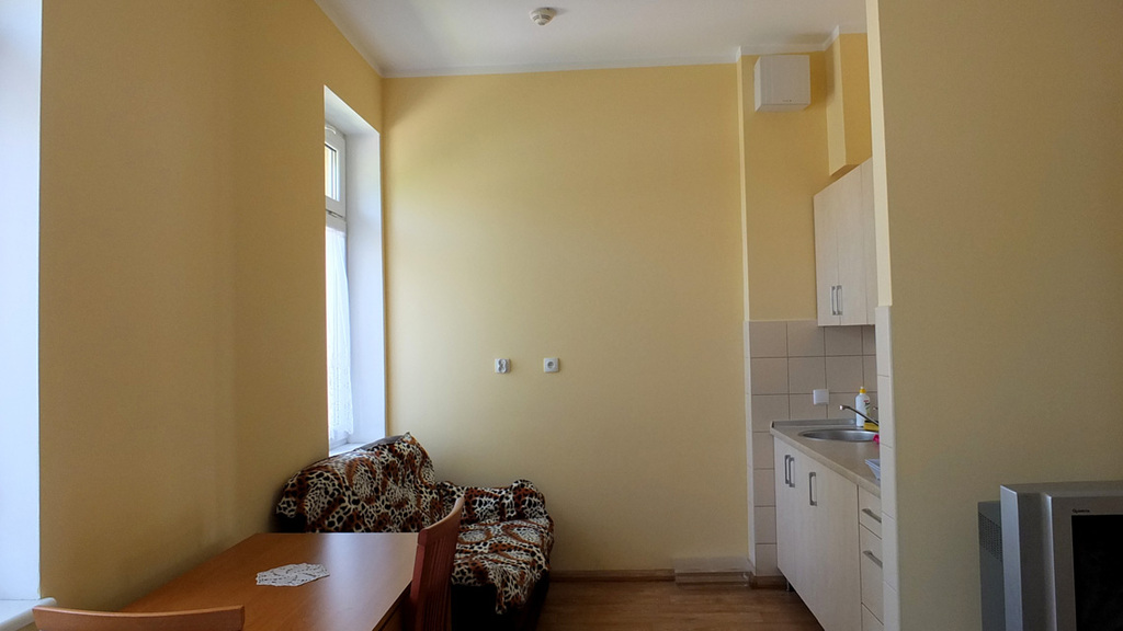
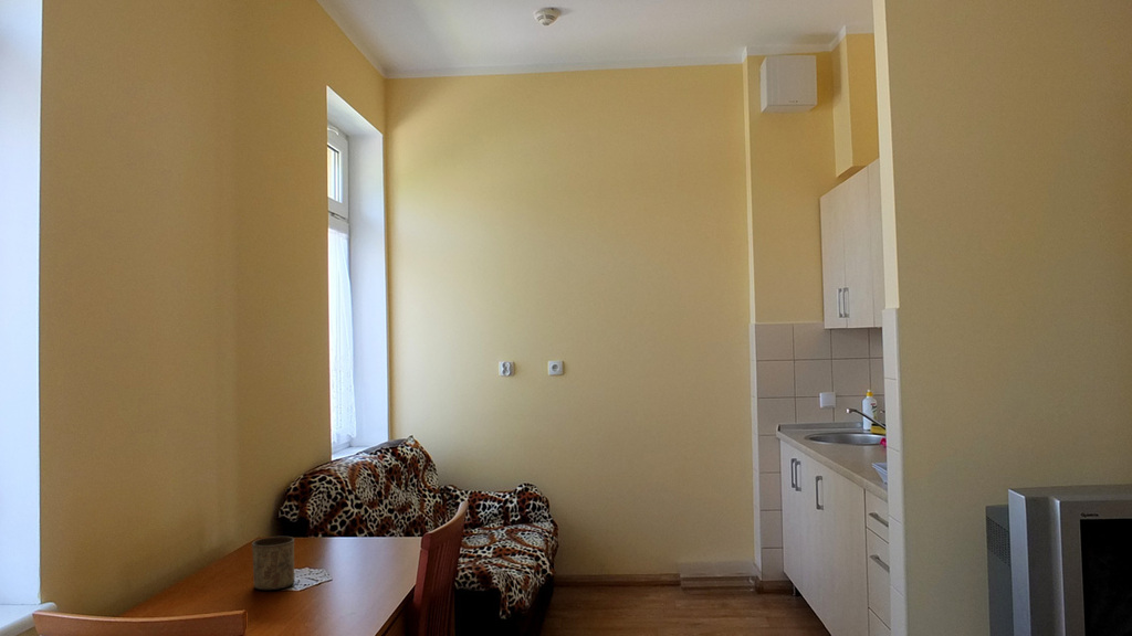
+ cup (273, 562)
